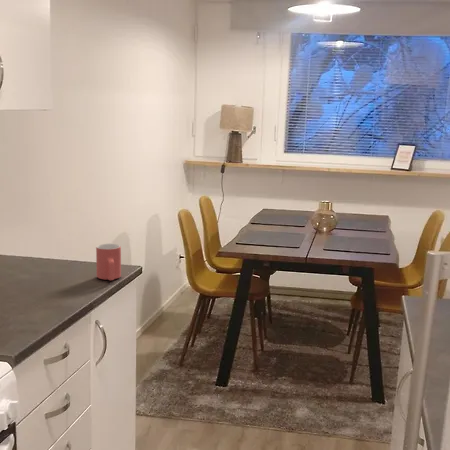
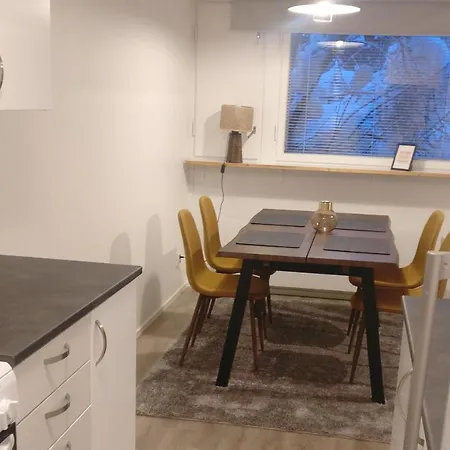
- mug (109, 263)
